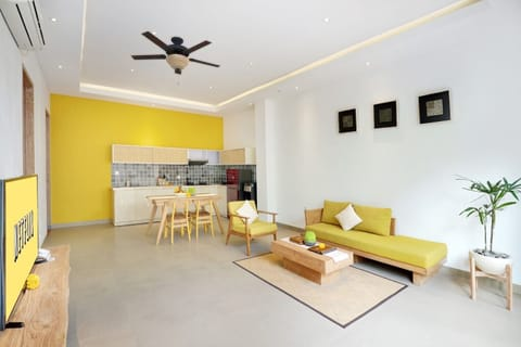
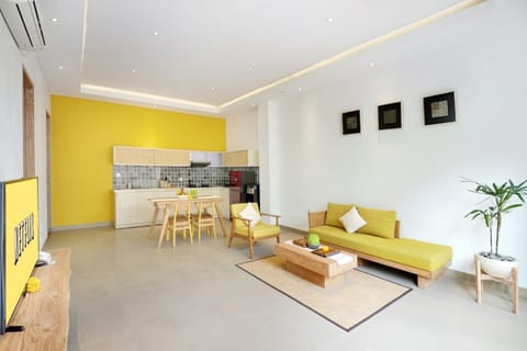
- ceiling fan (177, 63)
